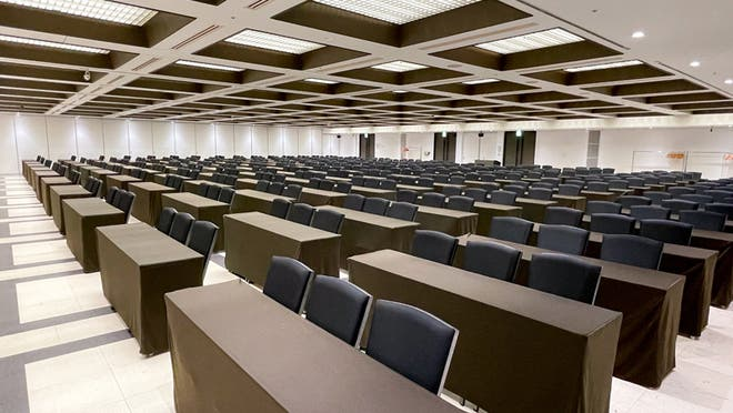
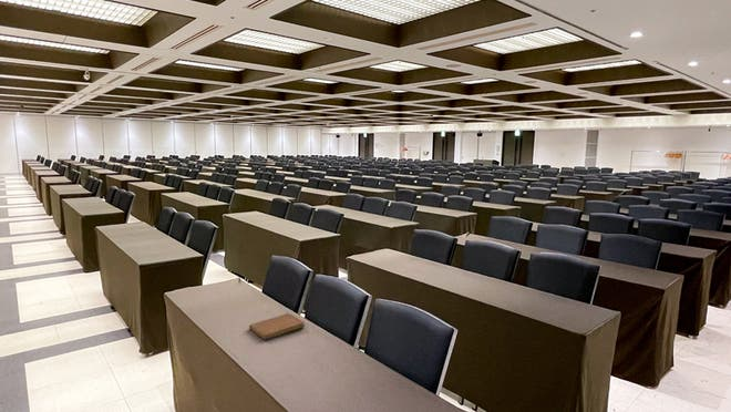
+ notebook (277, 325)
